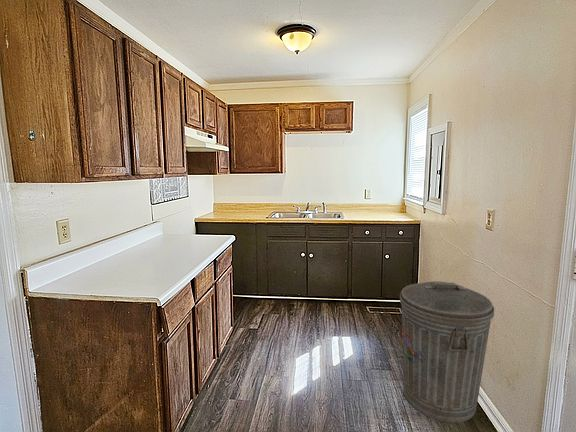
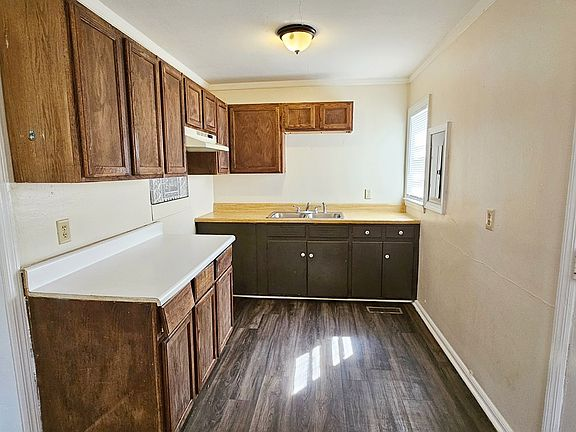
- trash can (441, 341)
